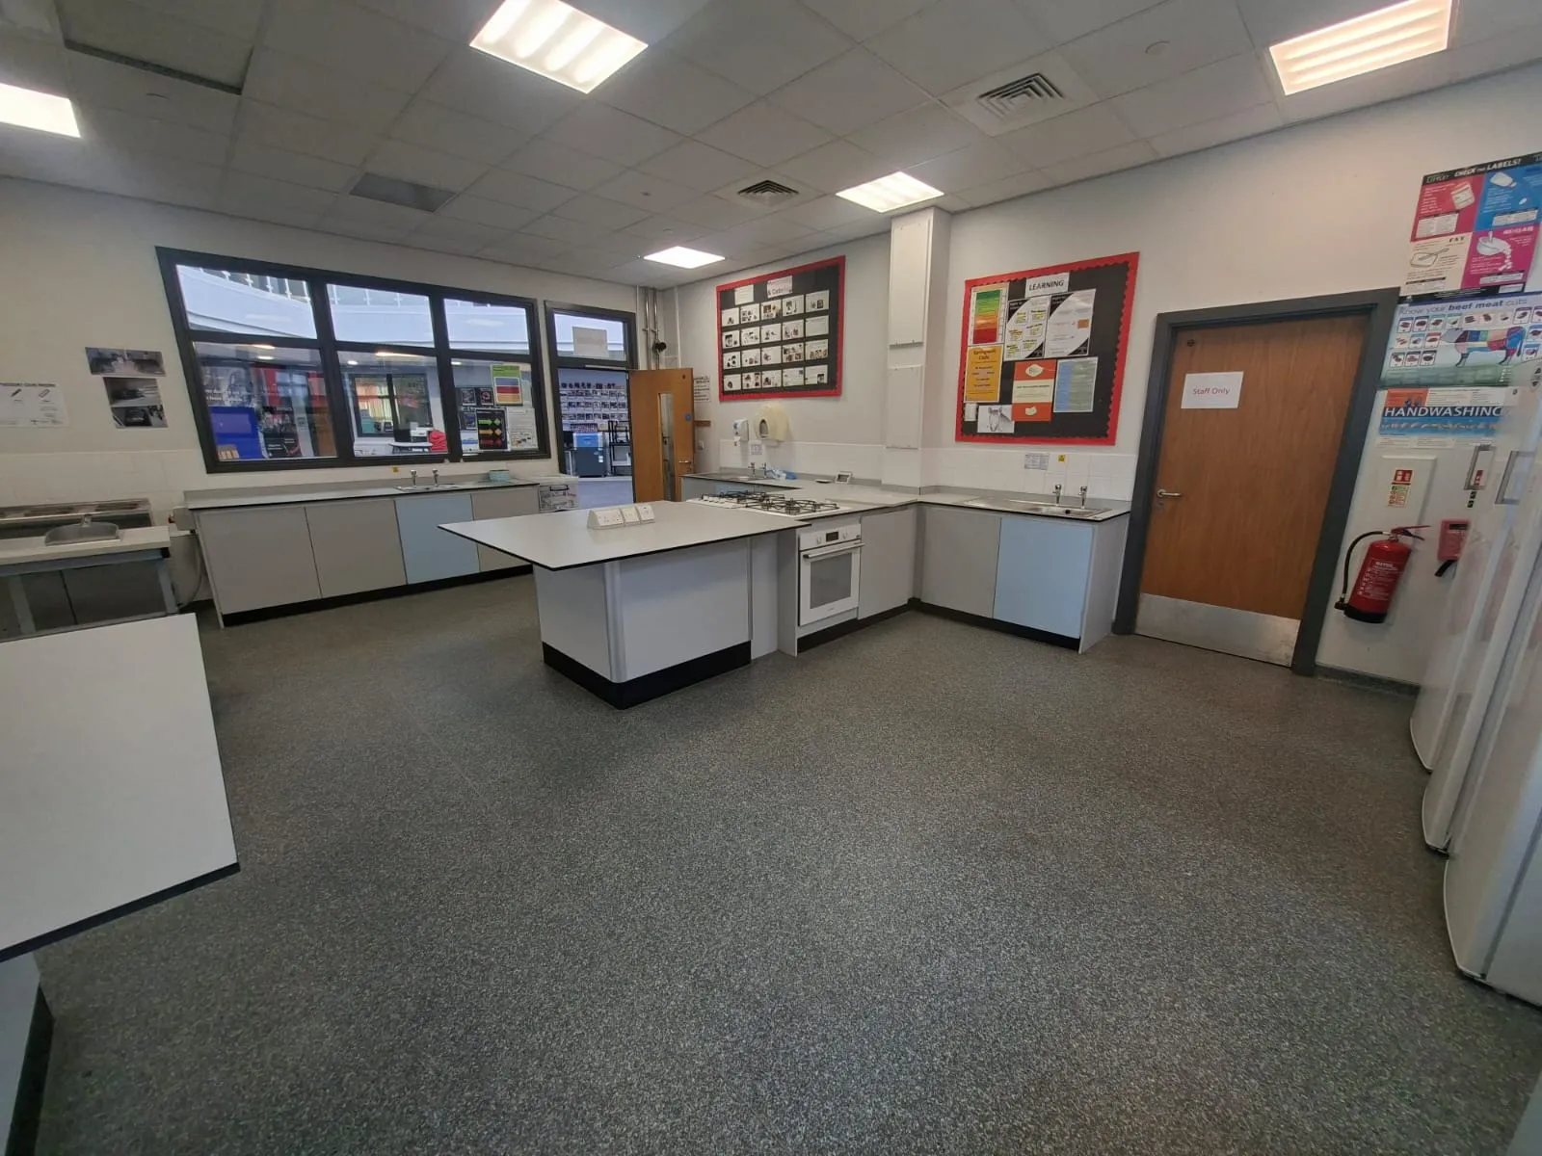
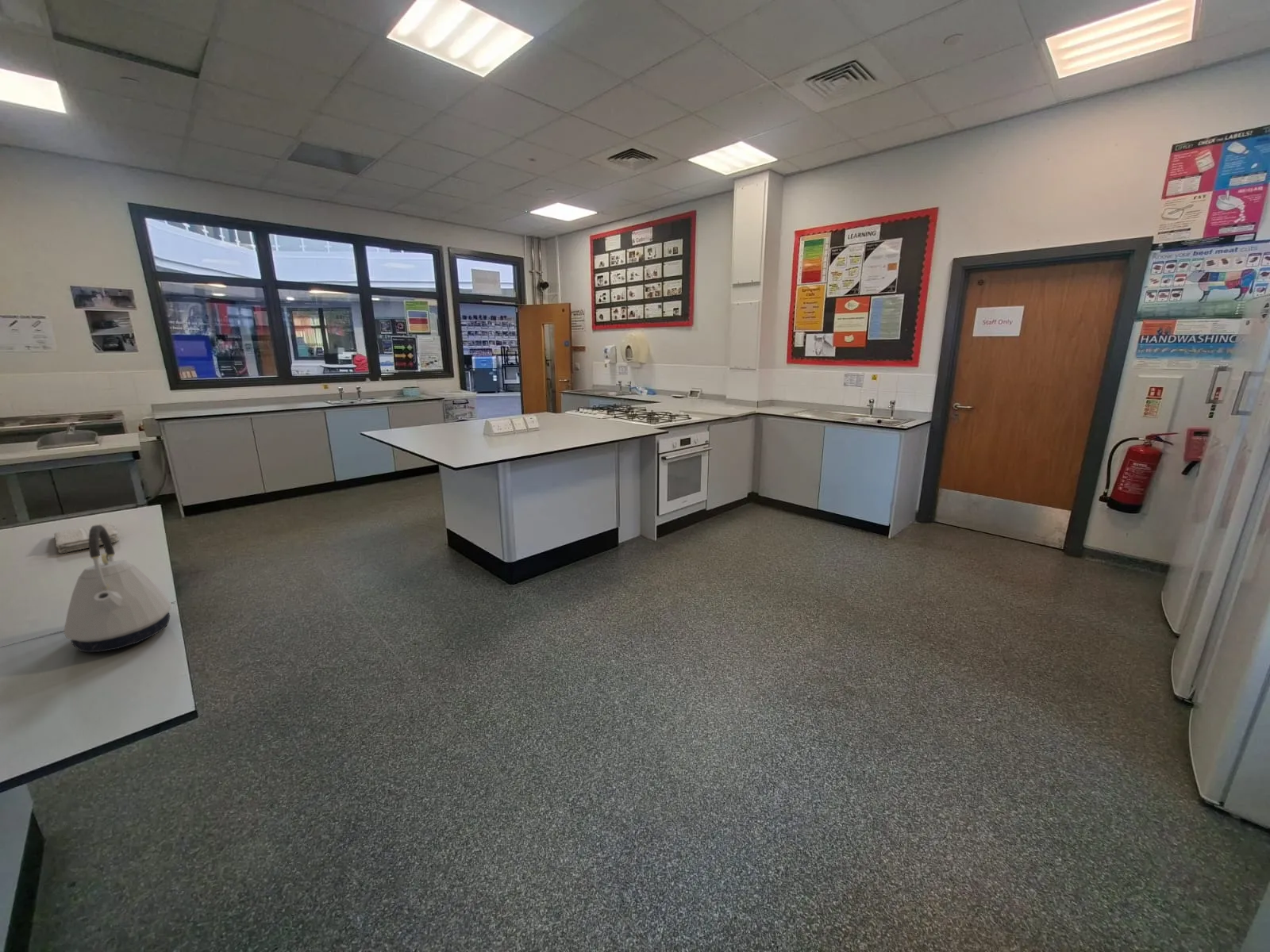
+ washcloth (86, 536)
+ kettle (110, 583)
